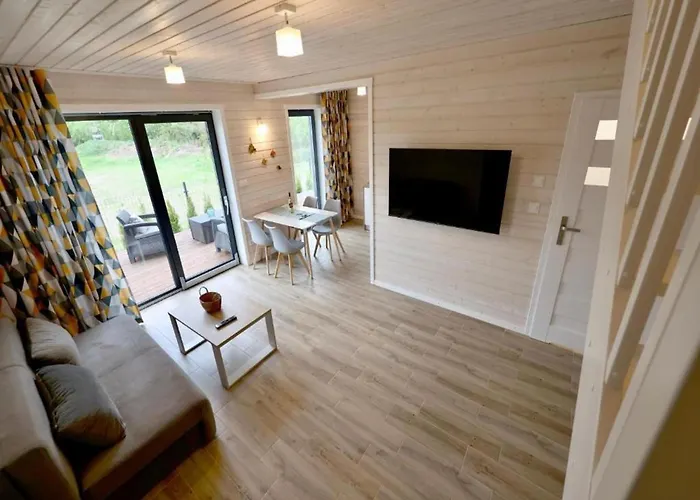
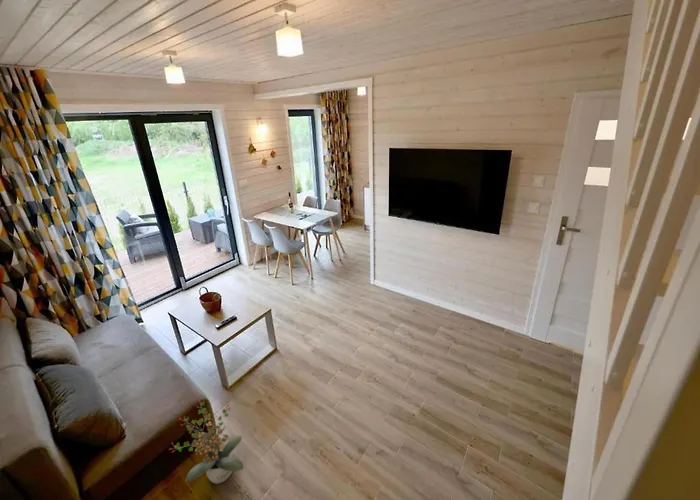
+ potted plant (210, 447)
